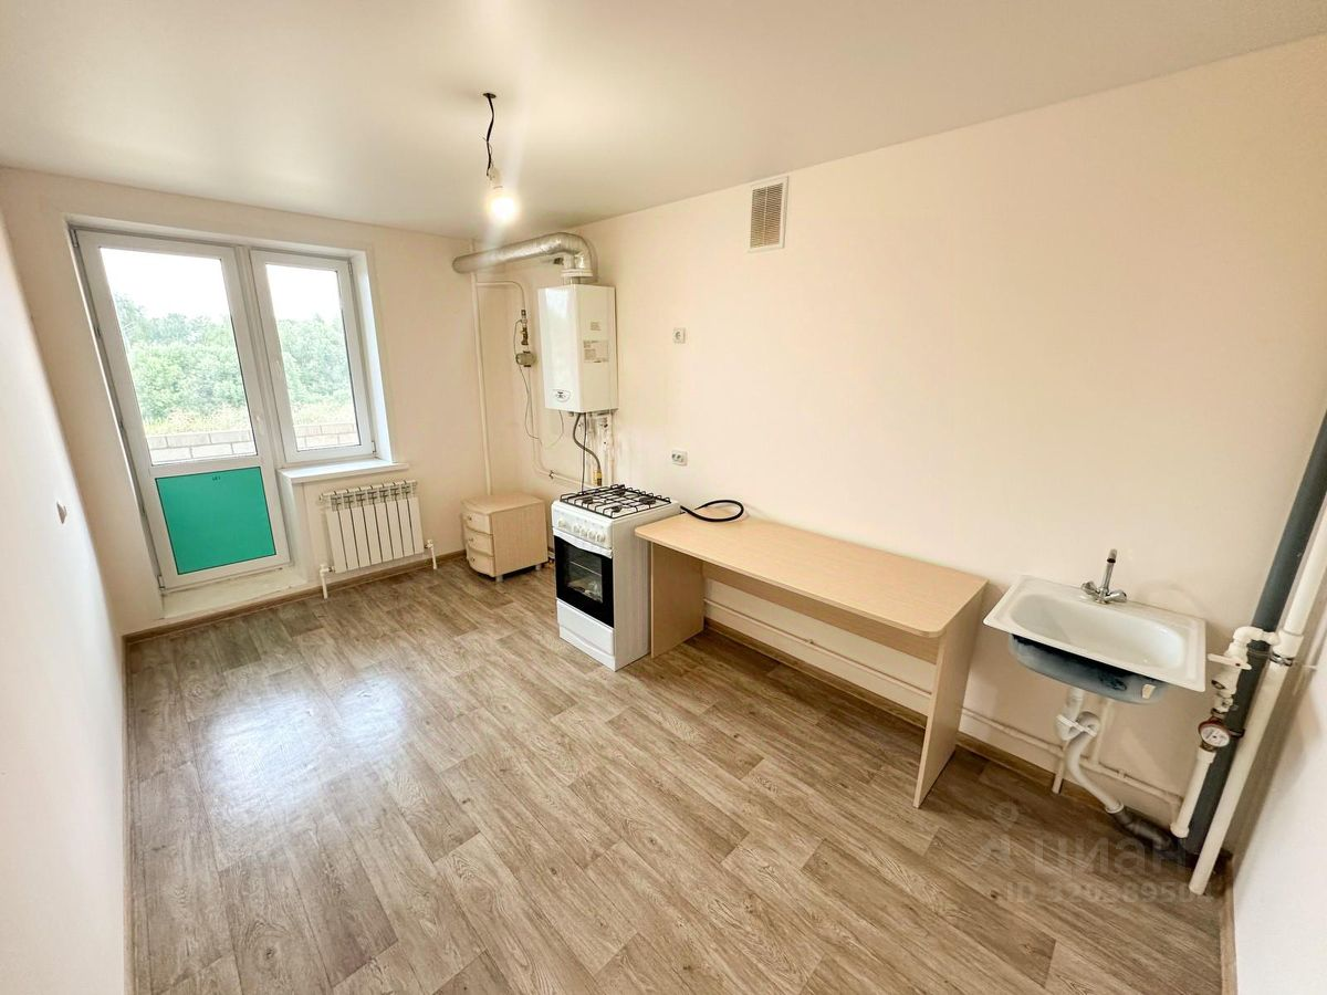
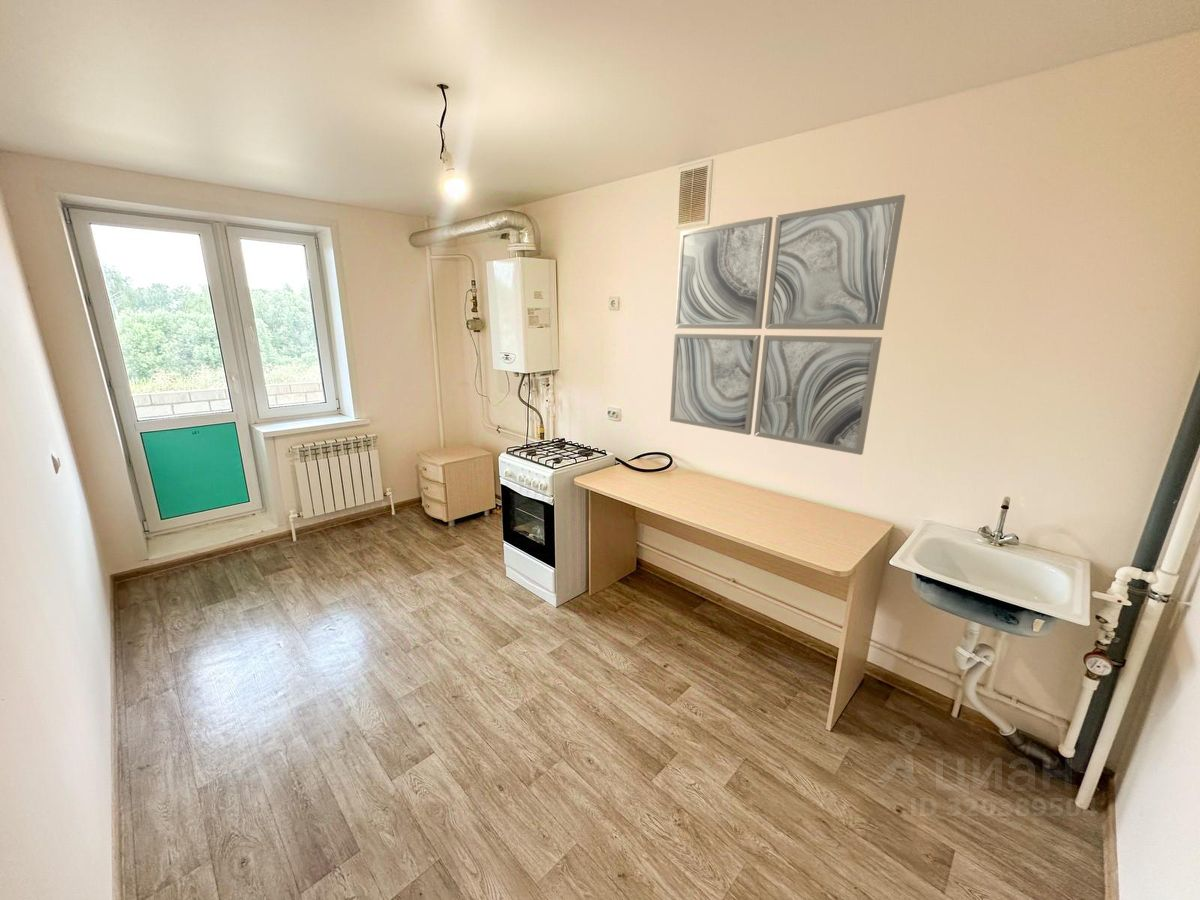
+ wall art (764, 335)
